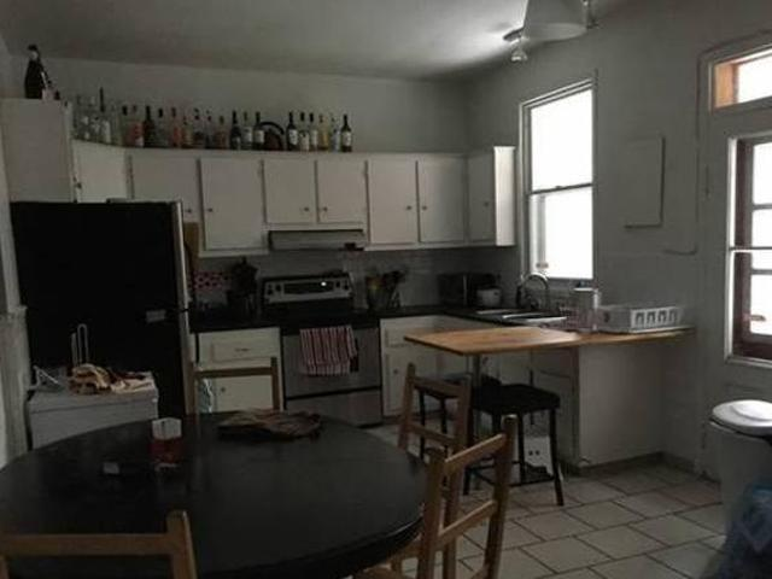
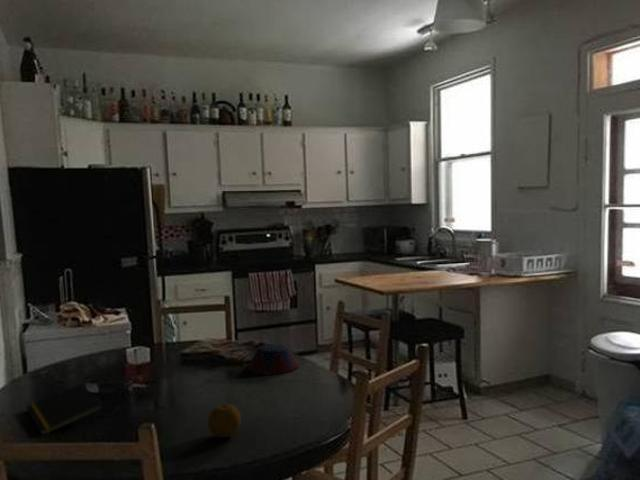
+ fruit (224, 421)
+ bowl (273, 356)
+ notepad (63, 407)
